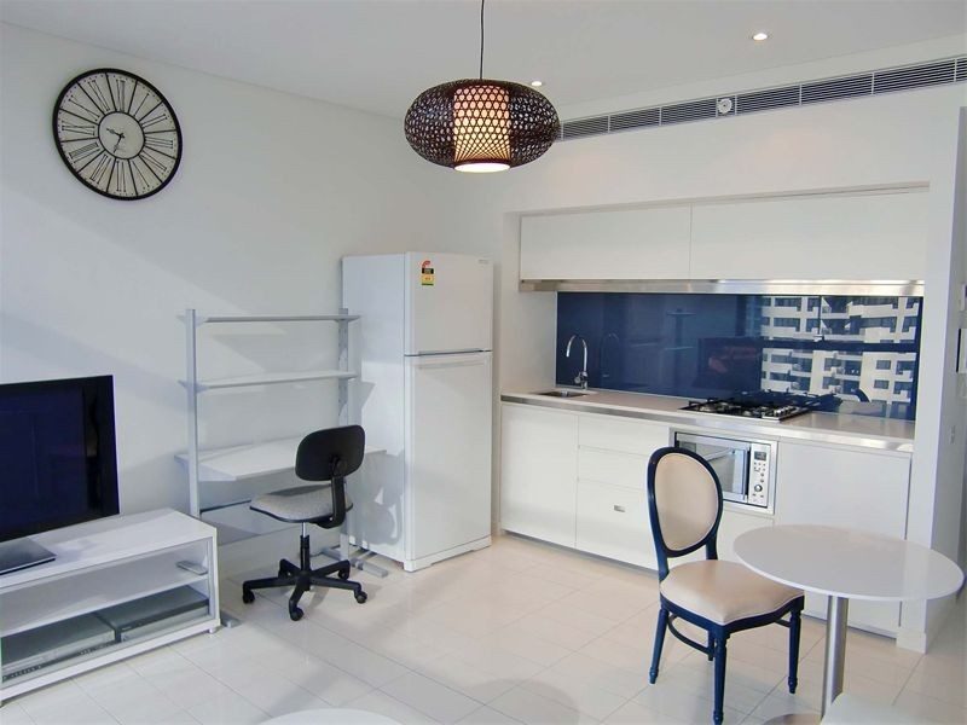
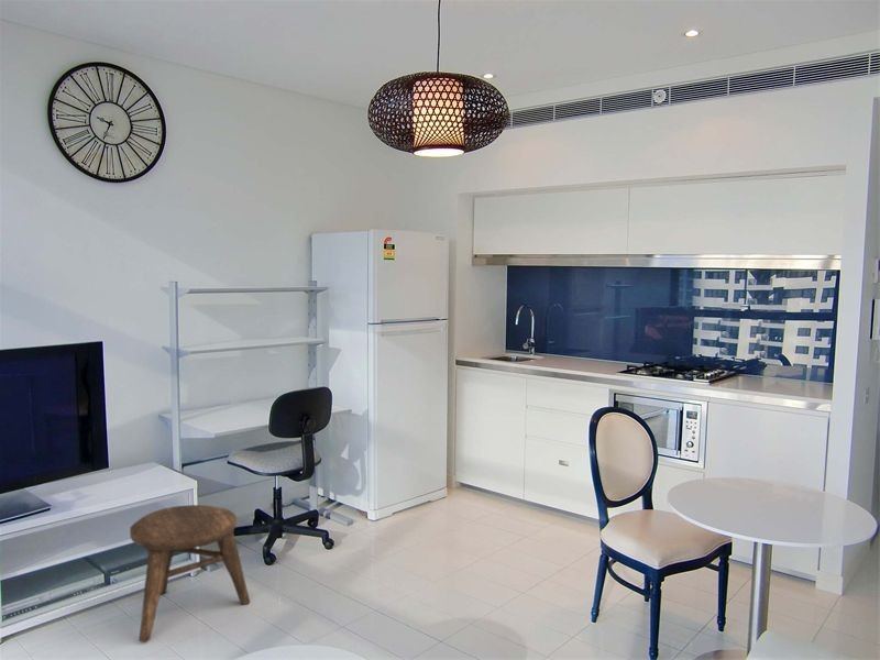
+ stool (182, 566)
